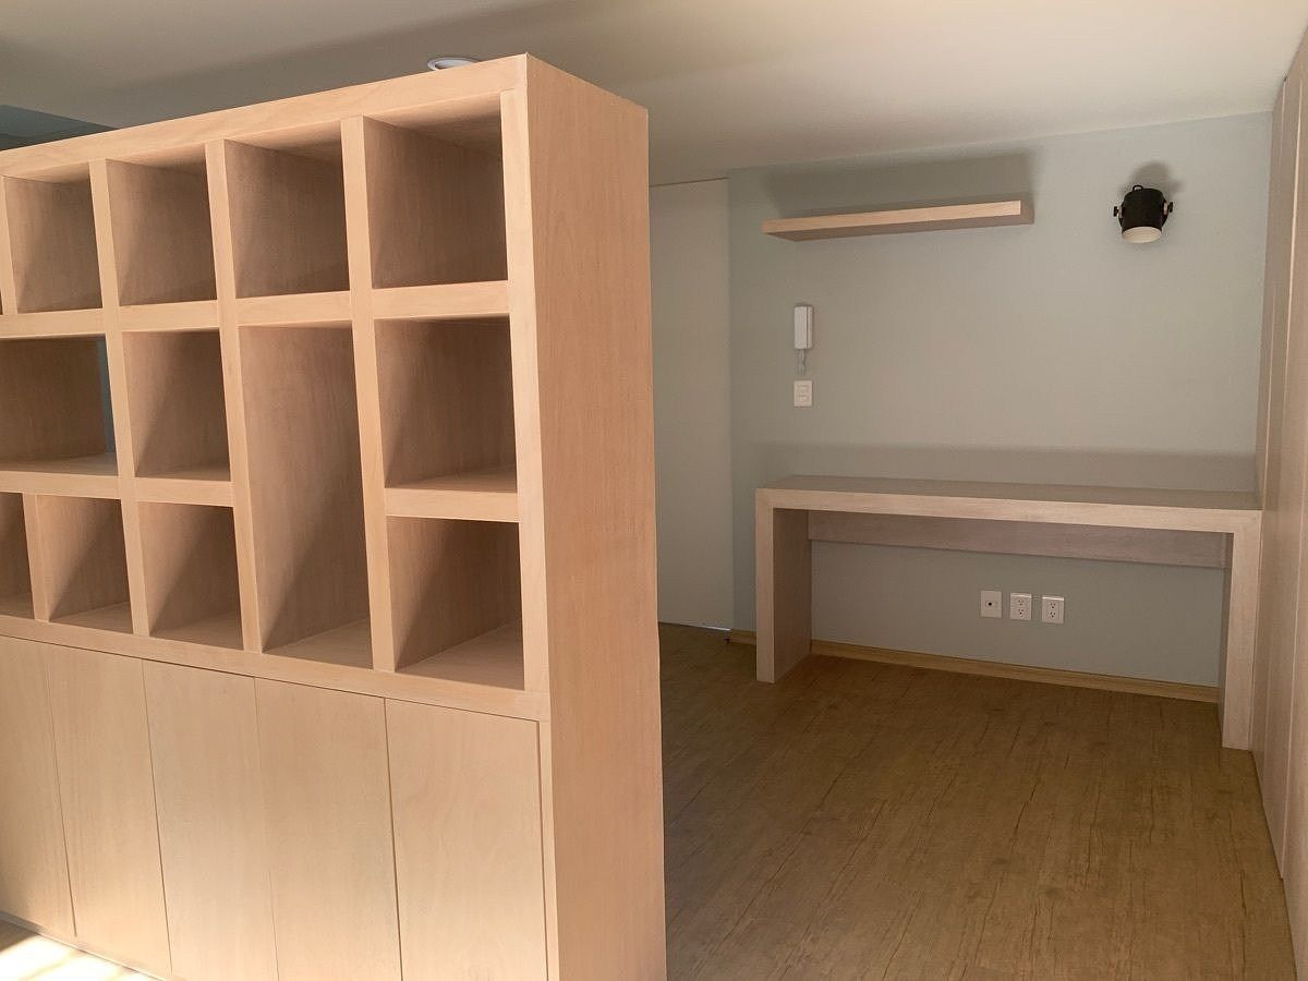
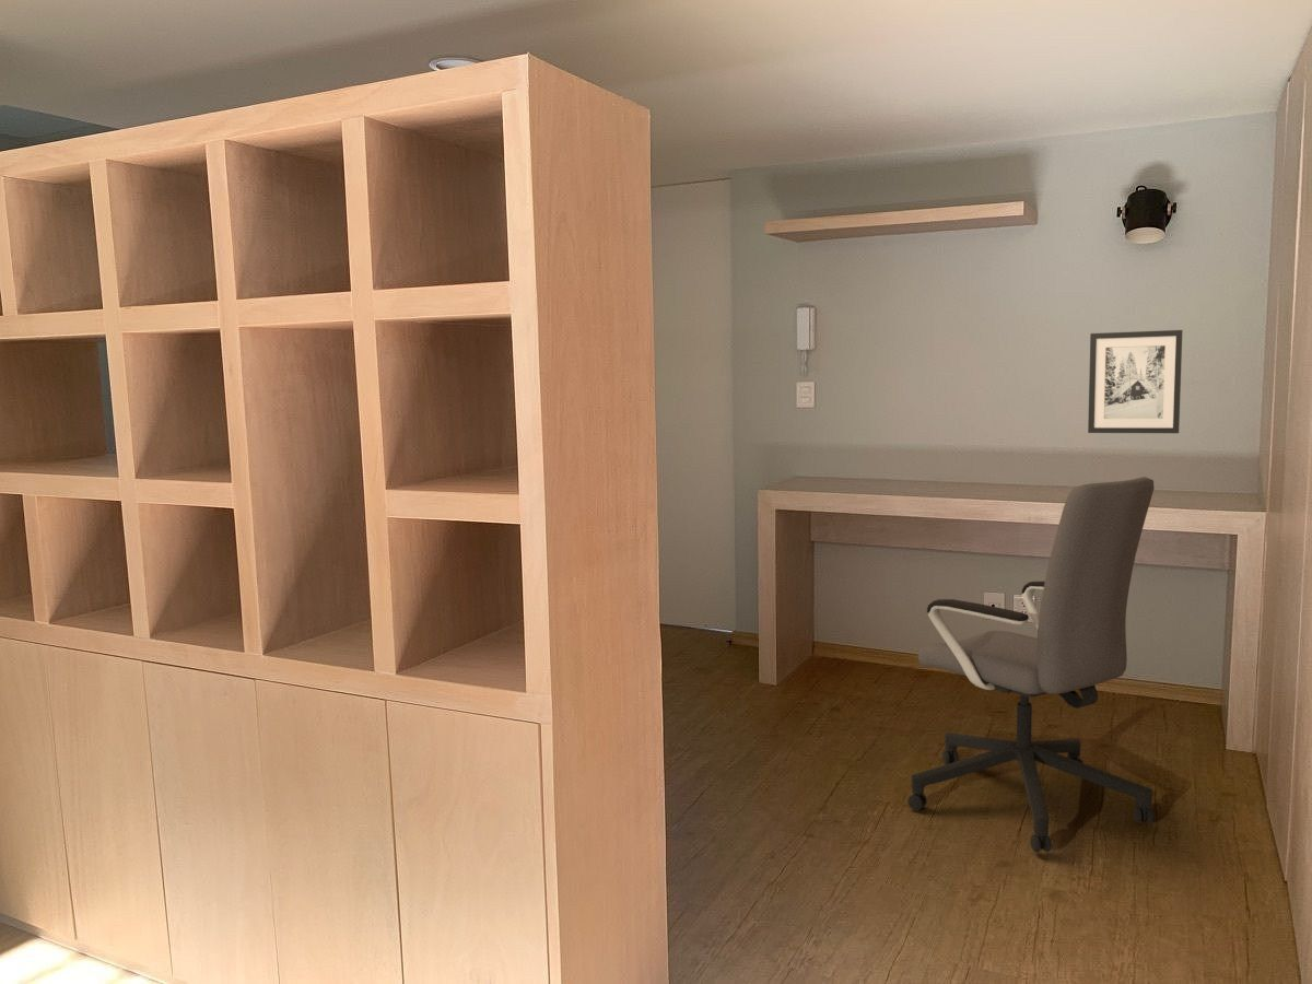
+ wall art (1134, 383)
+ office chair (1026, 637)
